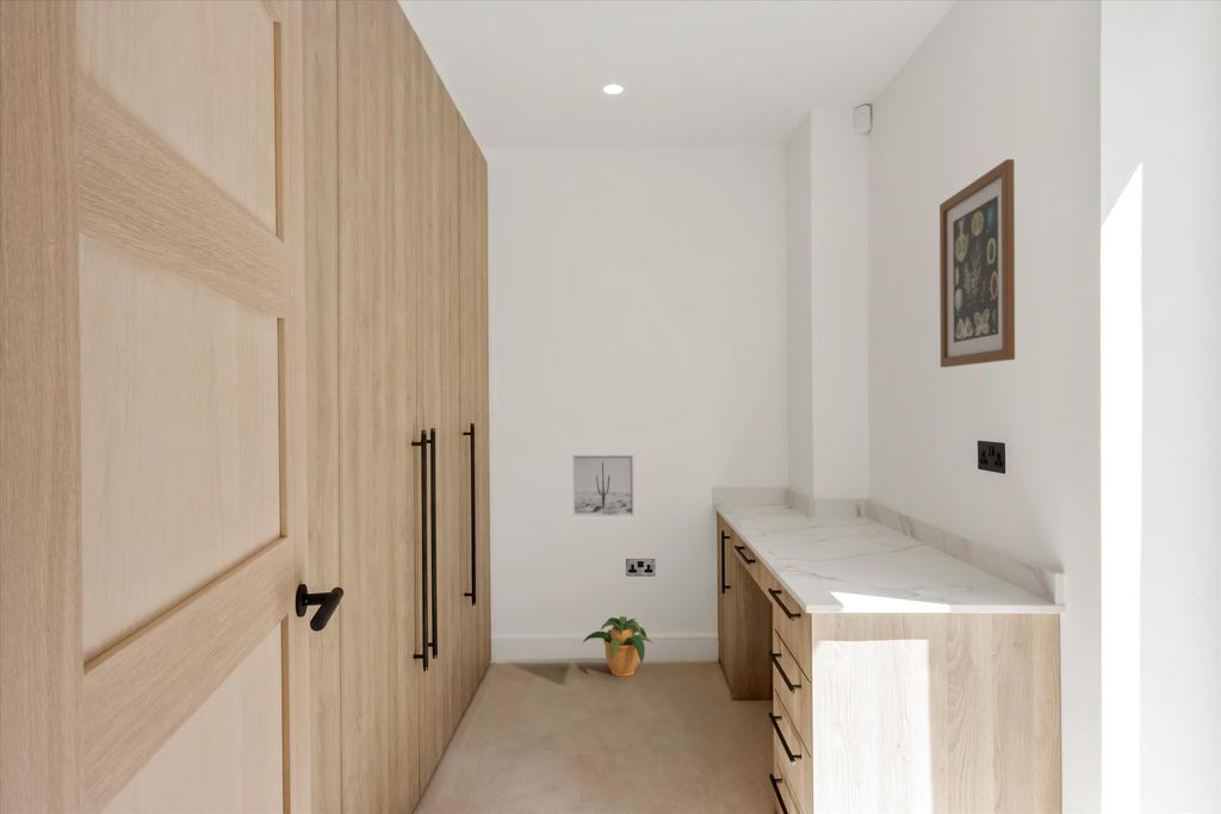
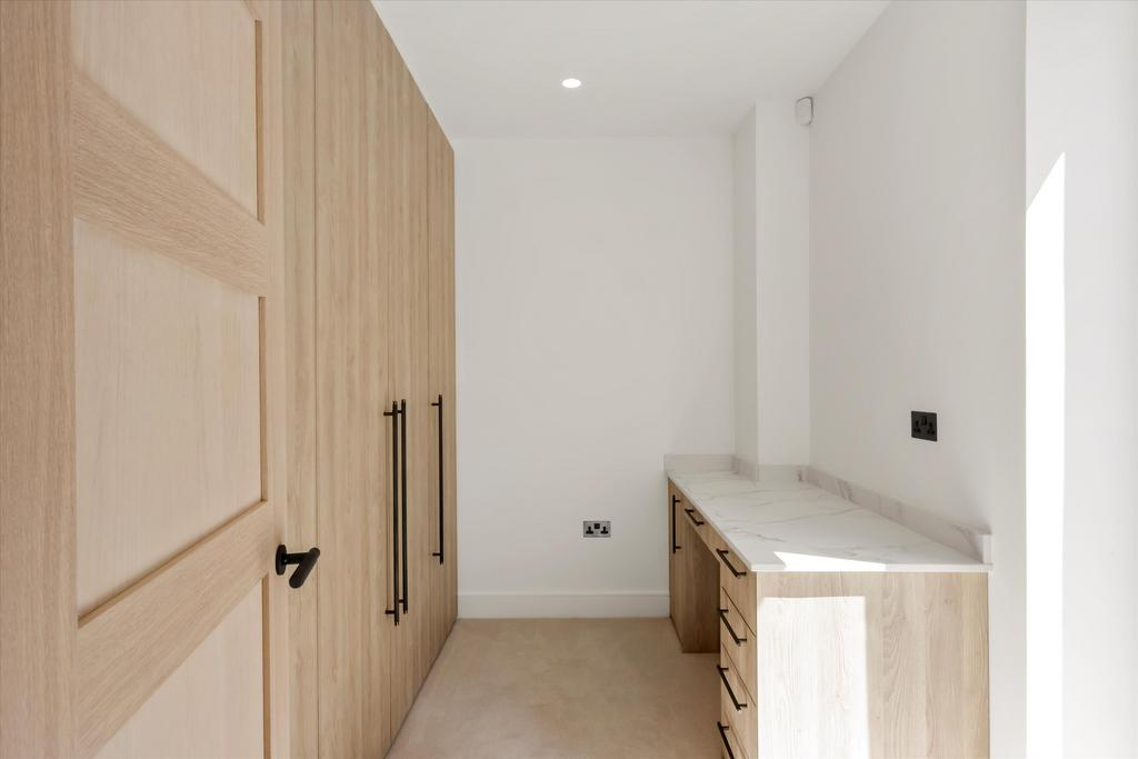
- wall art (973, 274)
- wall art (603, 484)
- potted plant (618, 642)
